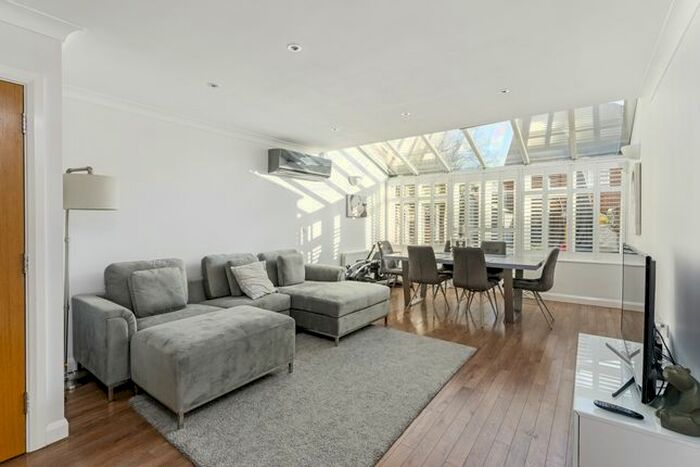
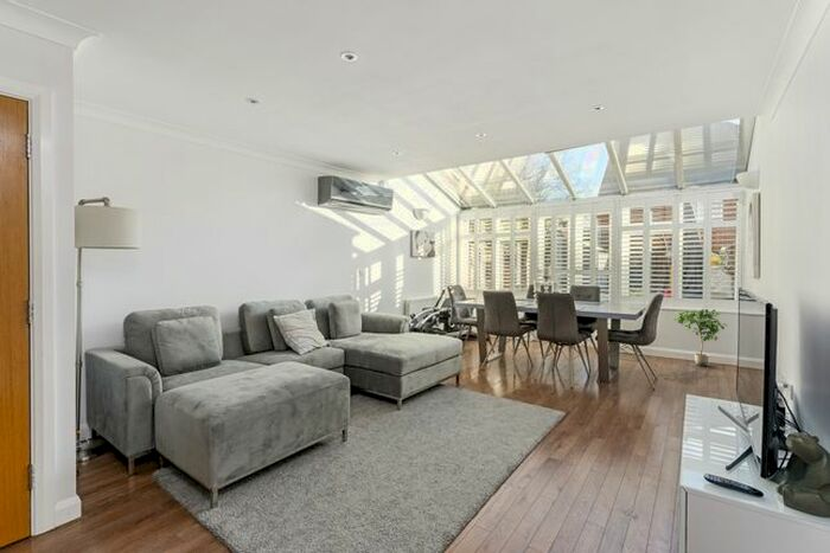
+ potted plant (700, 336)
